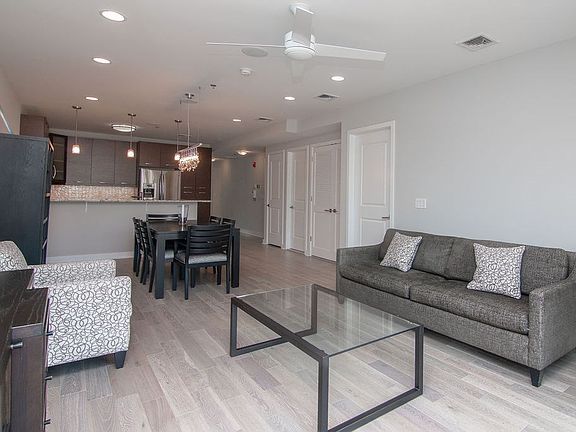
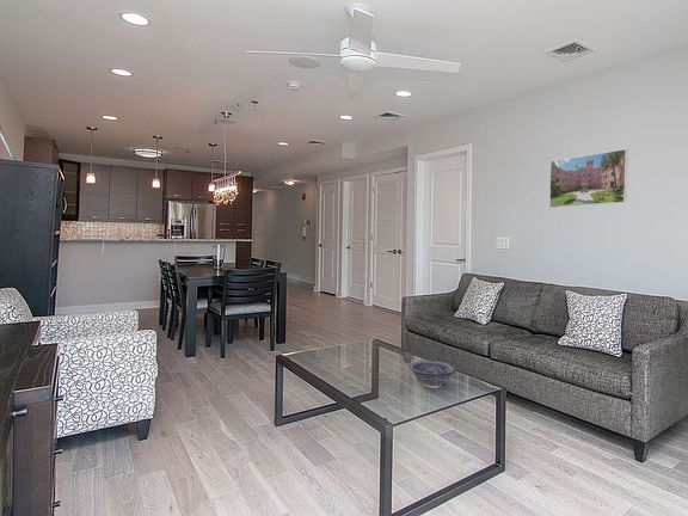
+ decorative bowl (431, 375)
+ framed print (585, 180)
